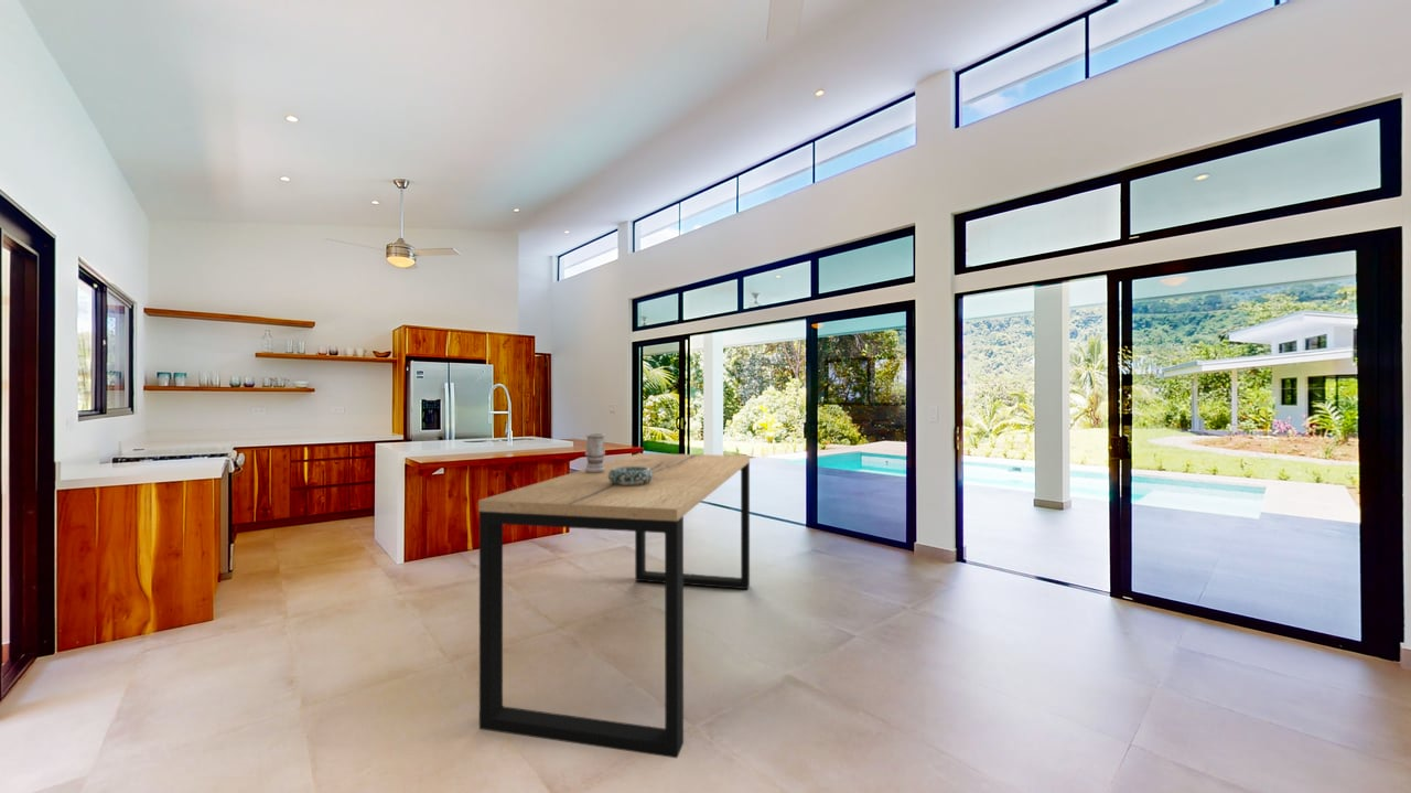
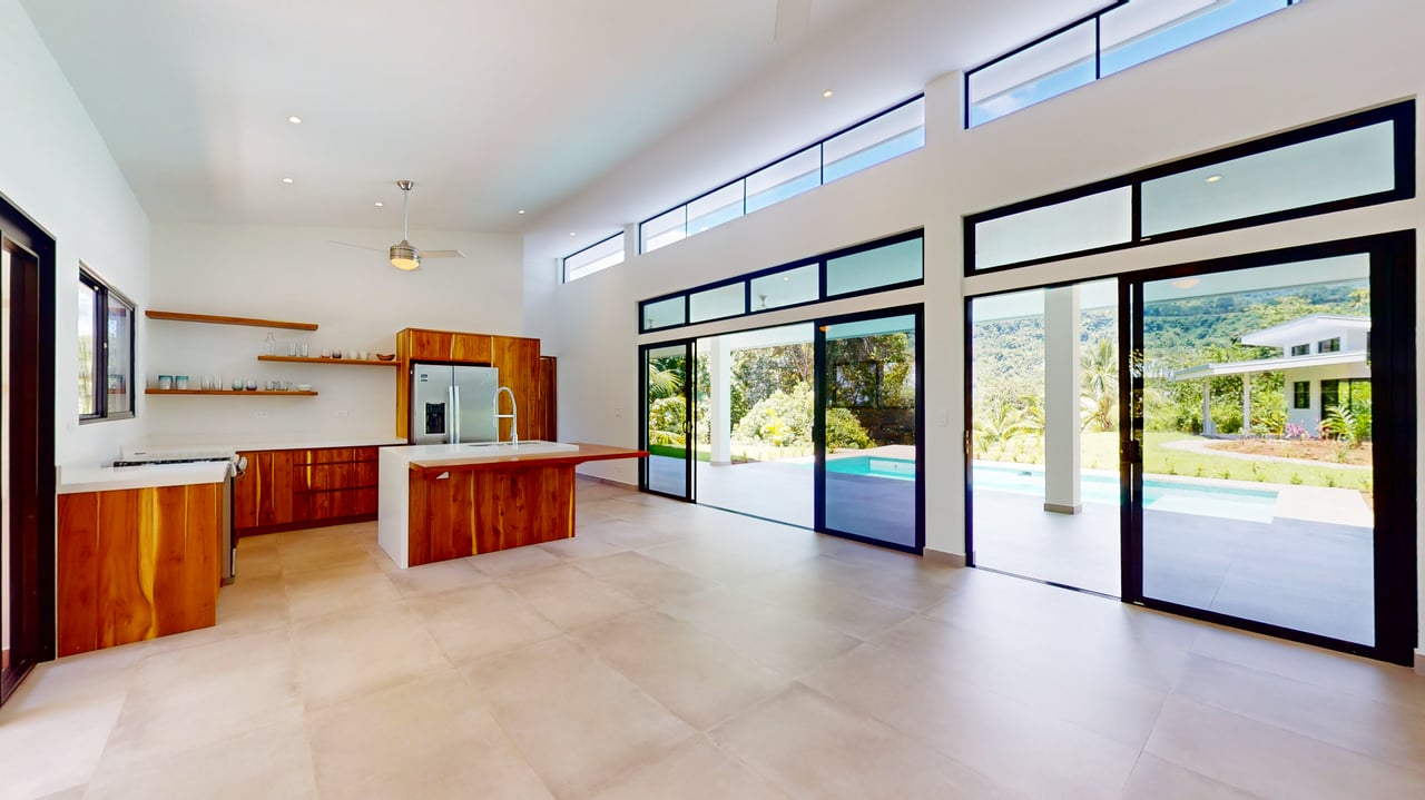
- vase (594, 452)
- decorative bowl (631, 475)
- dining table (645, 554)
